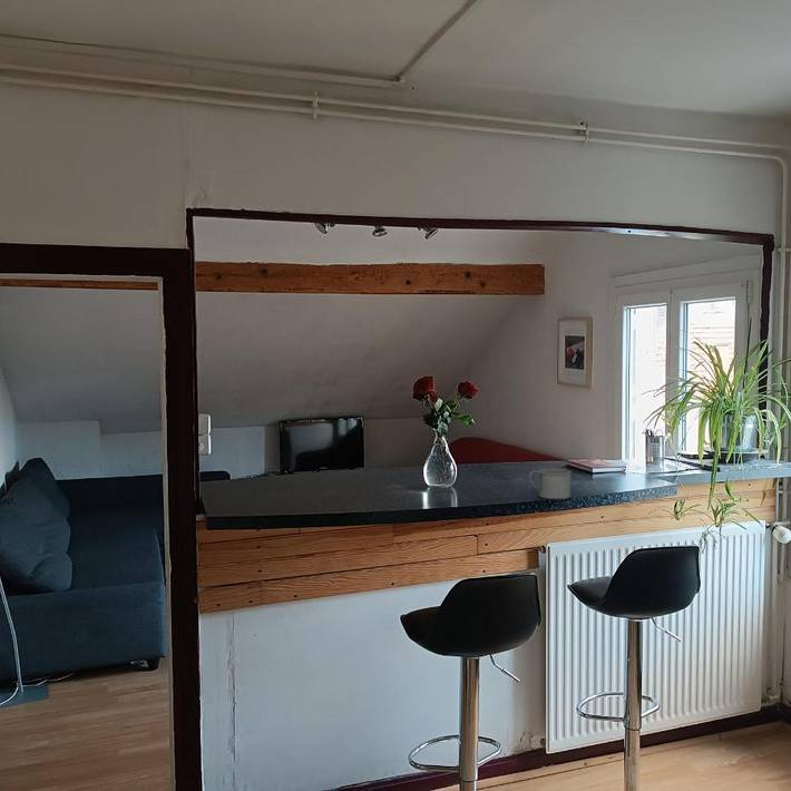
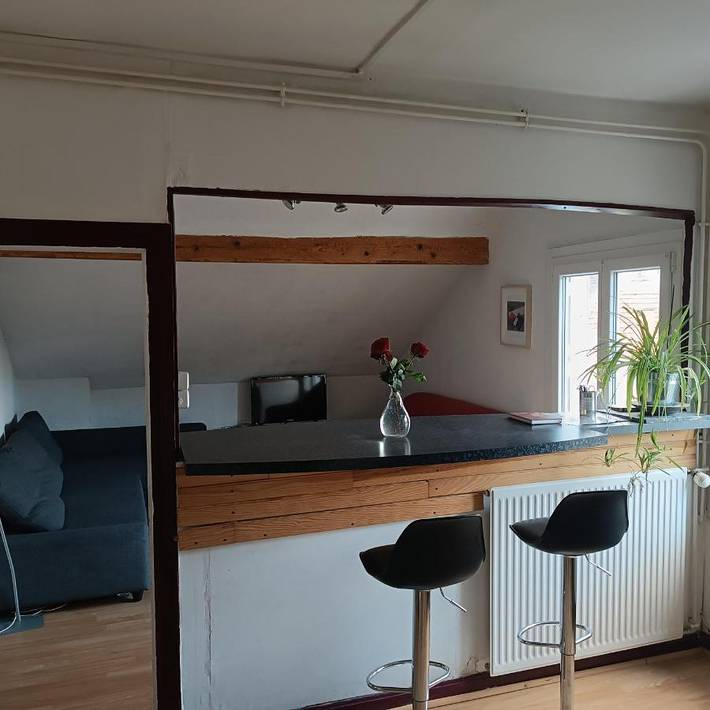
- mug (551, 484)
